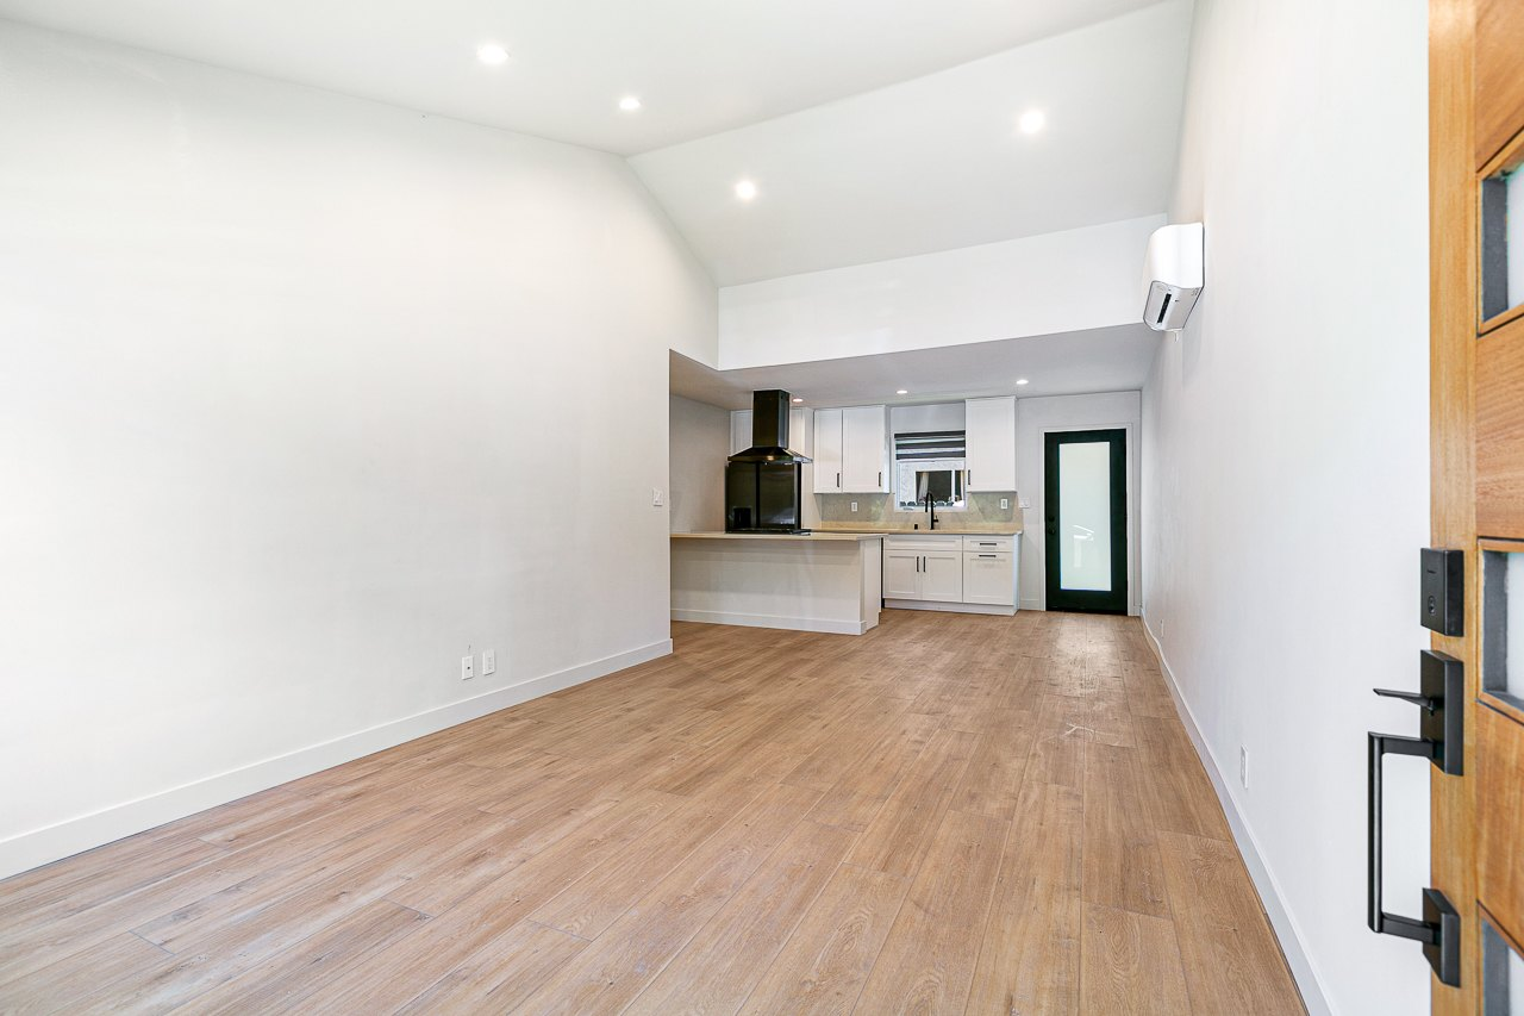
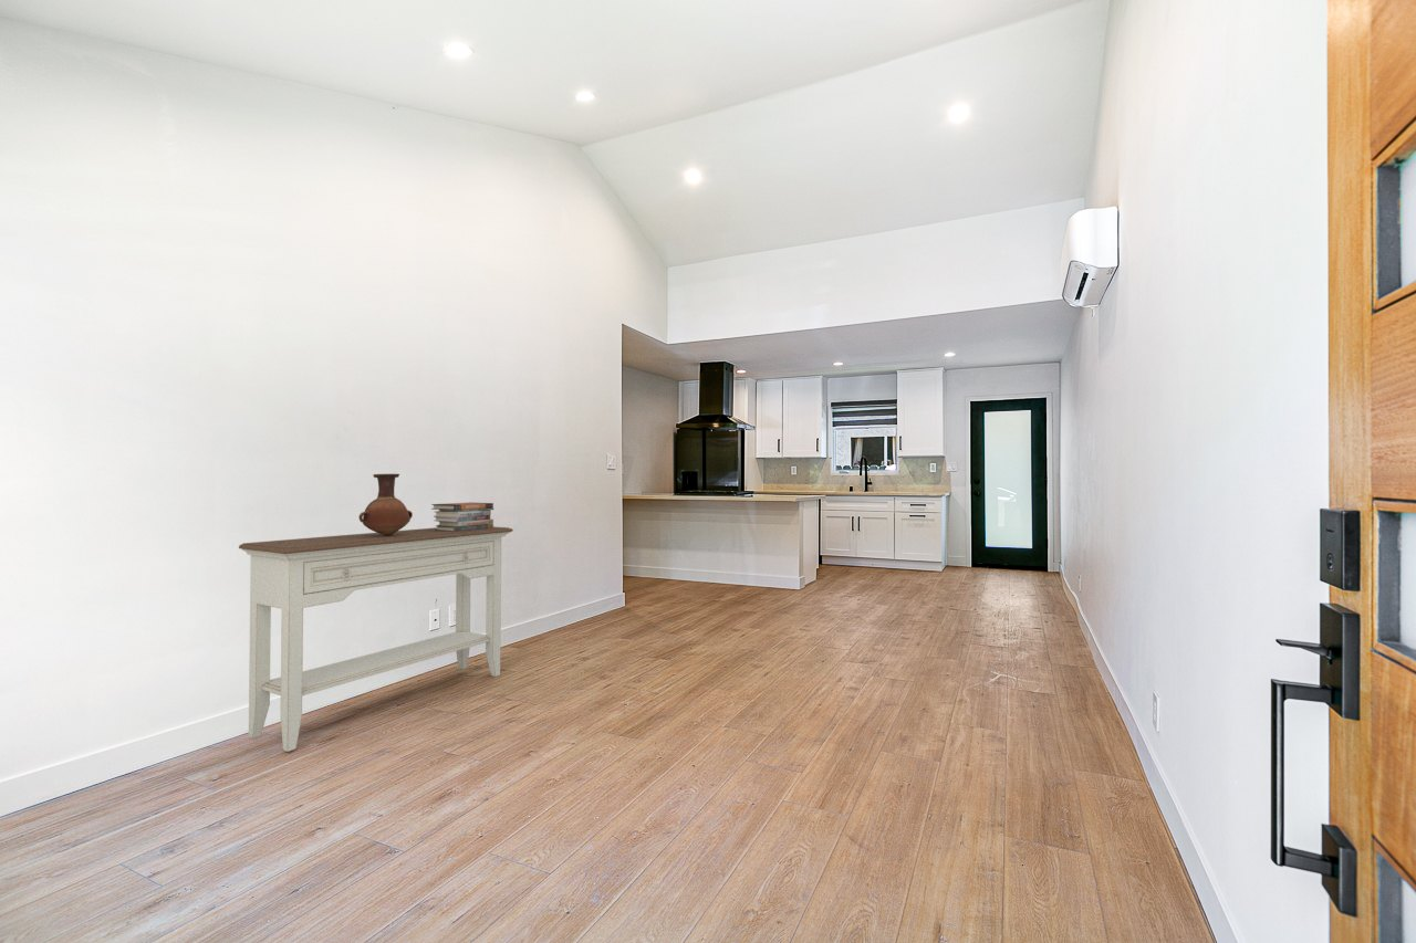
+ console table (400, 646)
+ book stack (462, 515)
+ vase (386, 504)
